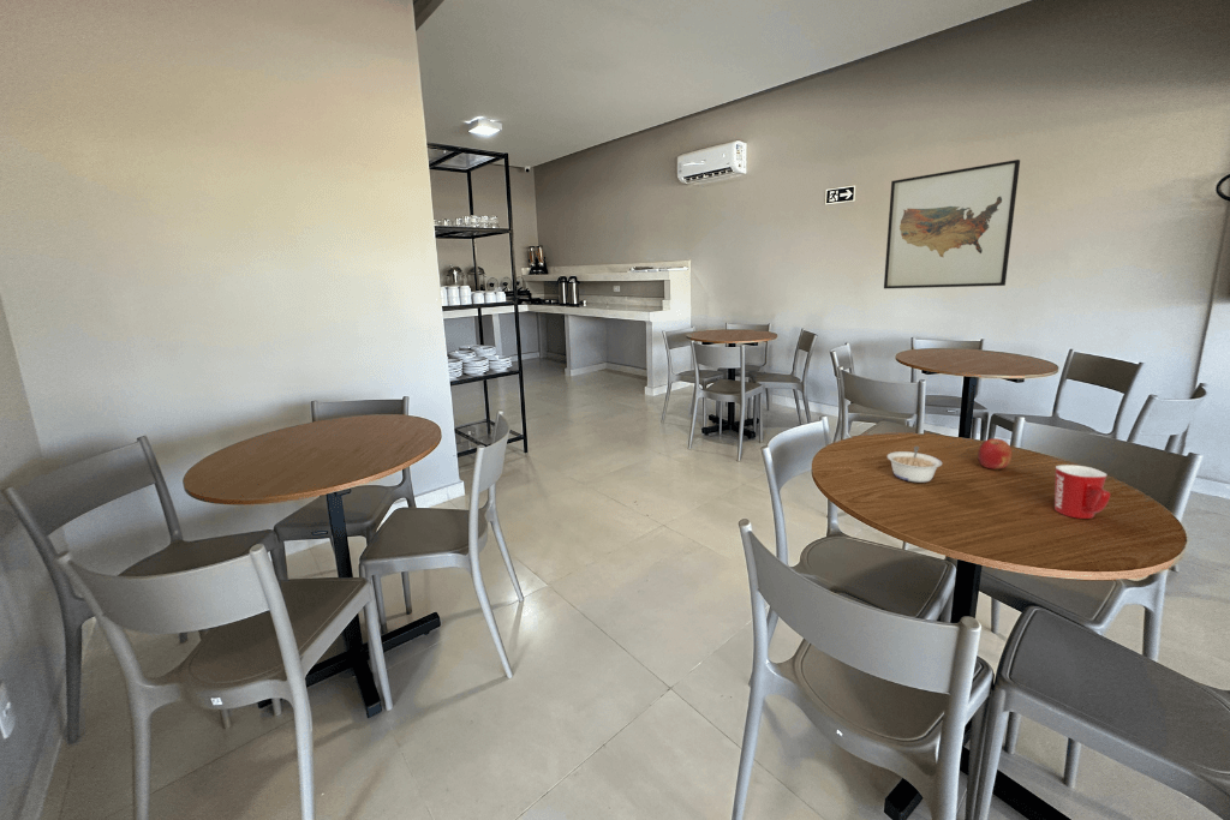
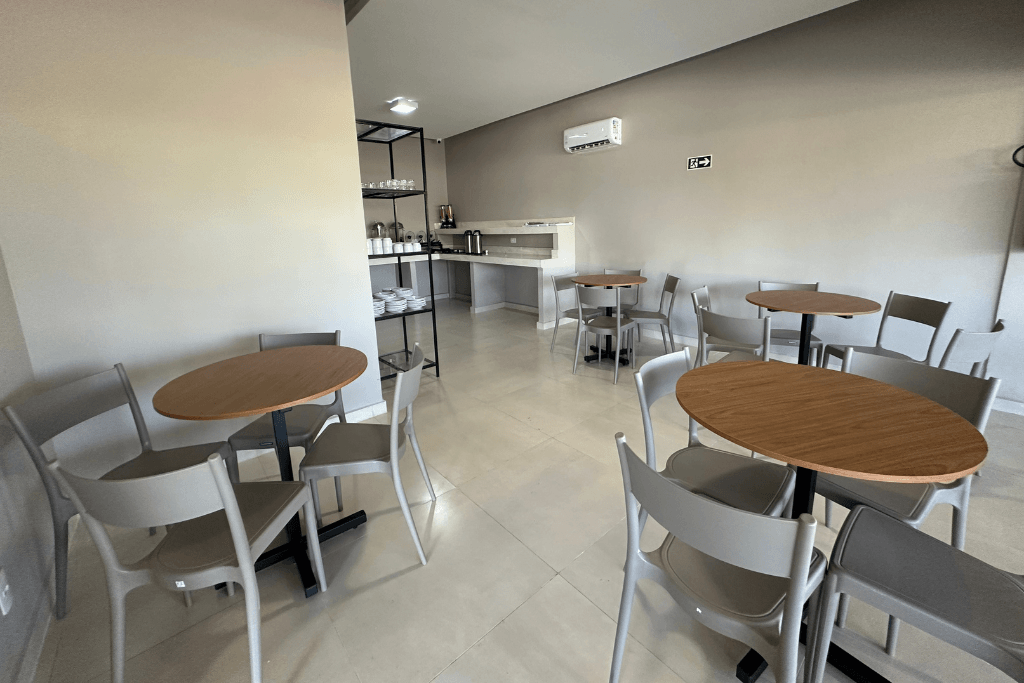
- legume (912, 465)
- fruit (993, 453)
- wall art (945, 231)
- mug (1083, 495)
